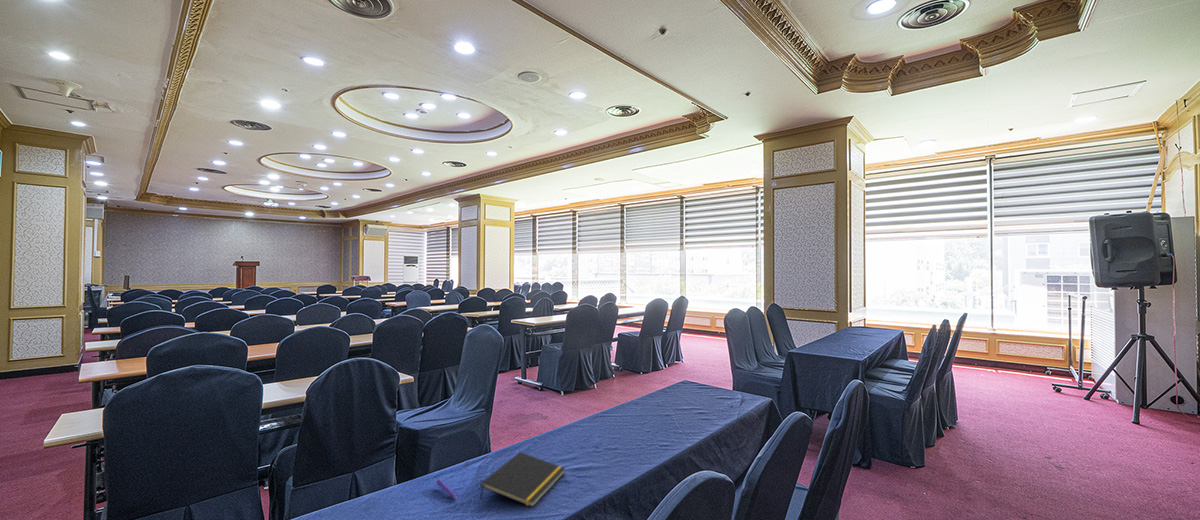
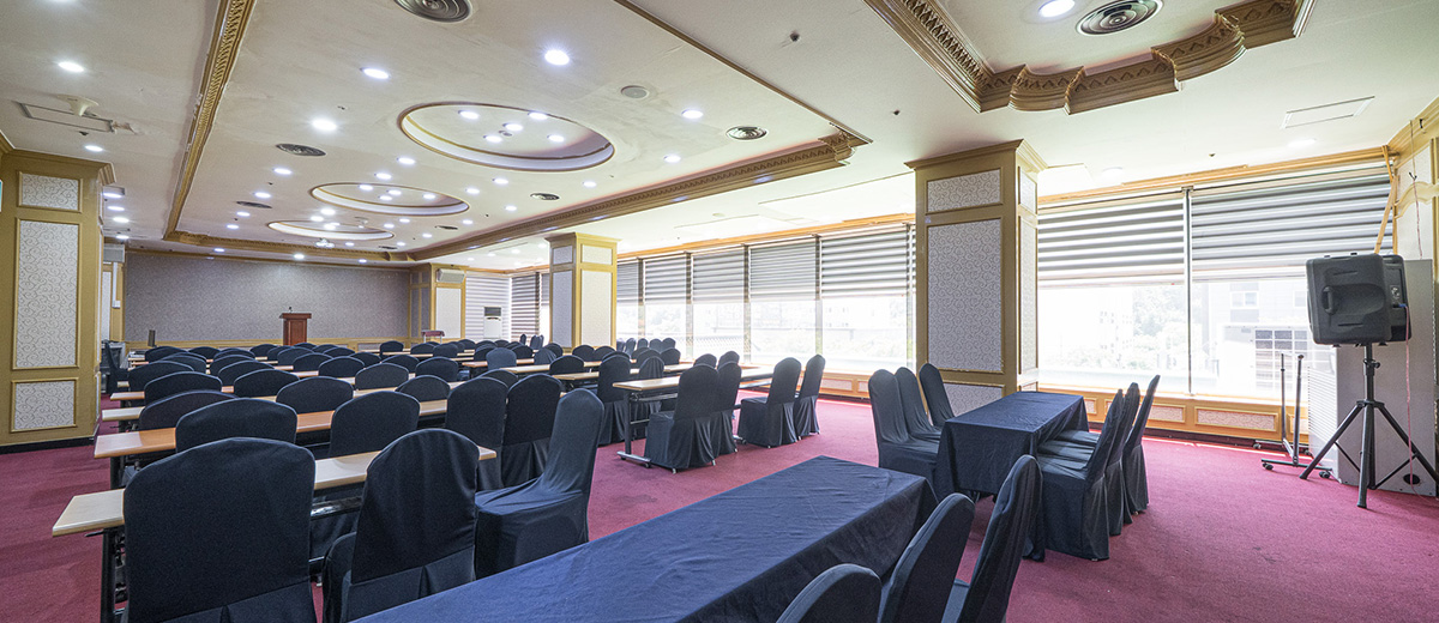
- pen (446, 489)
- notepad (525, 476)
